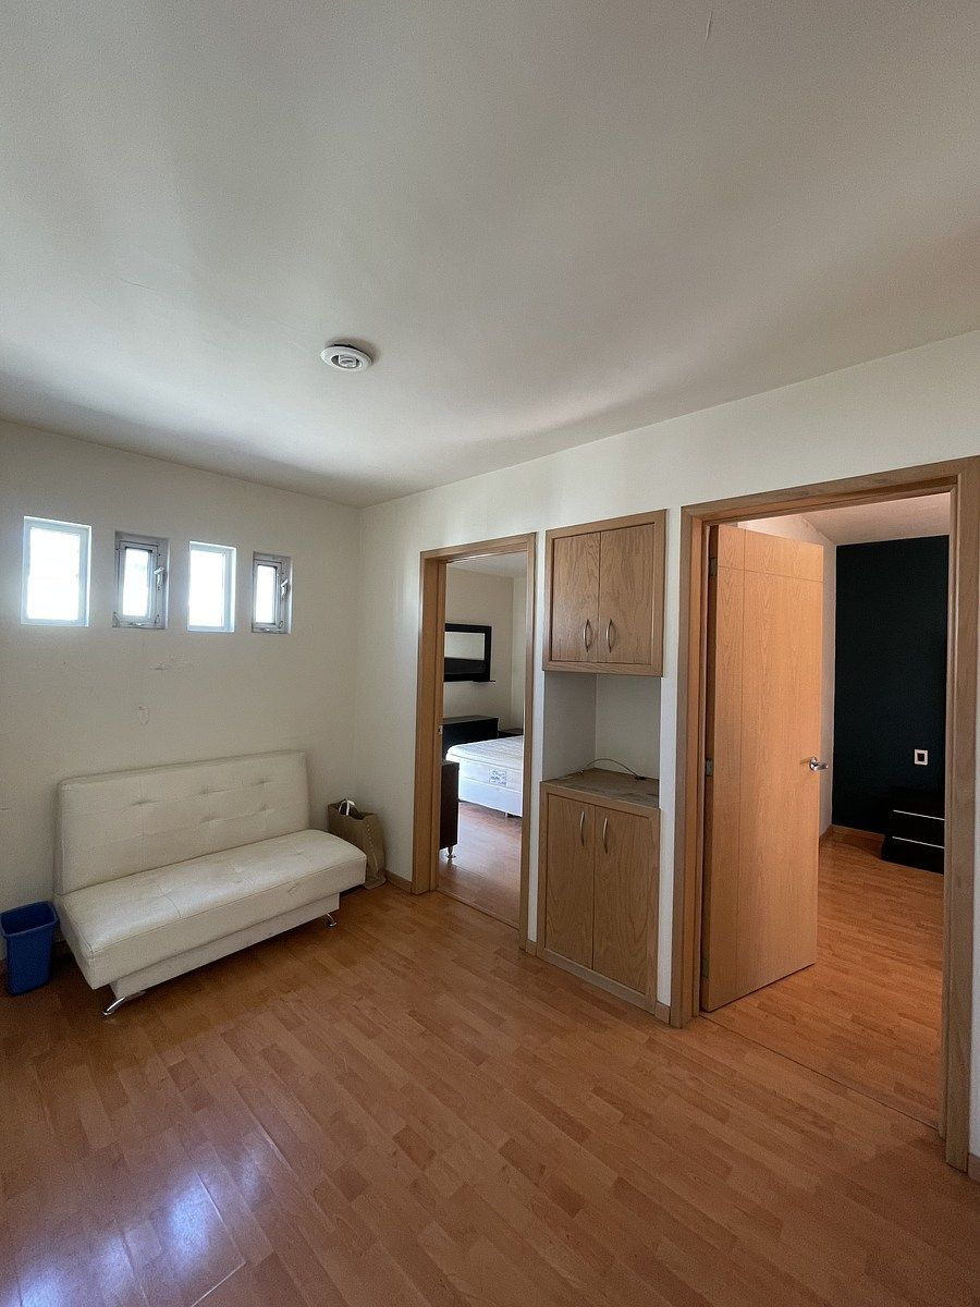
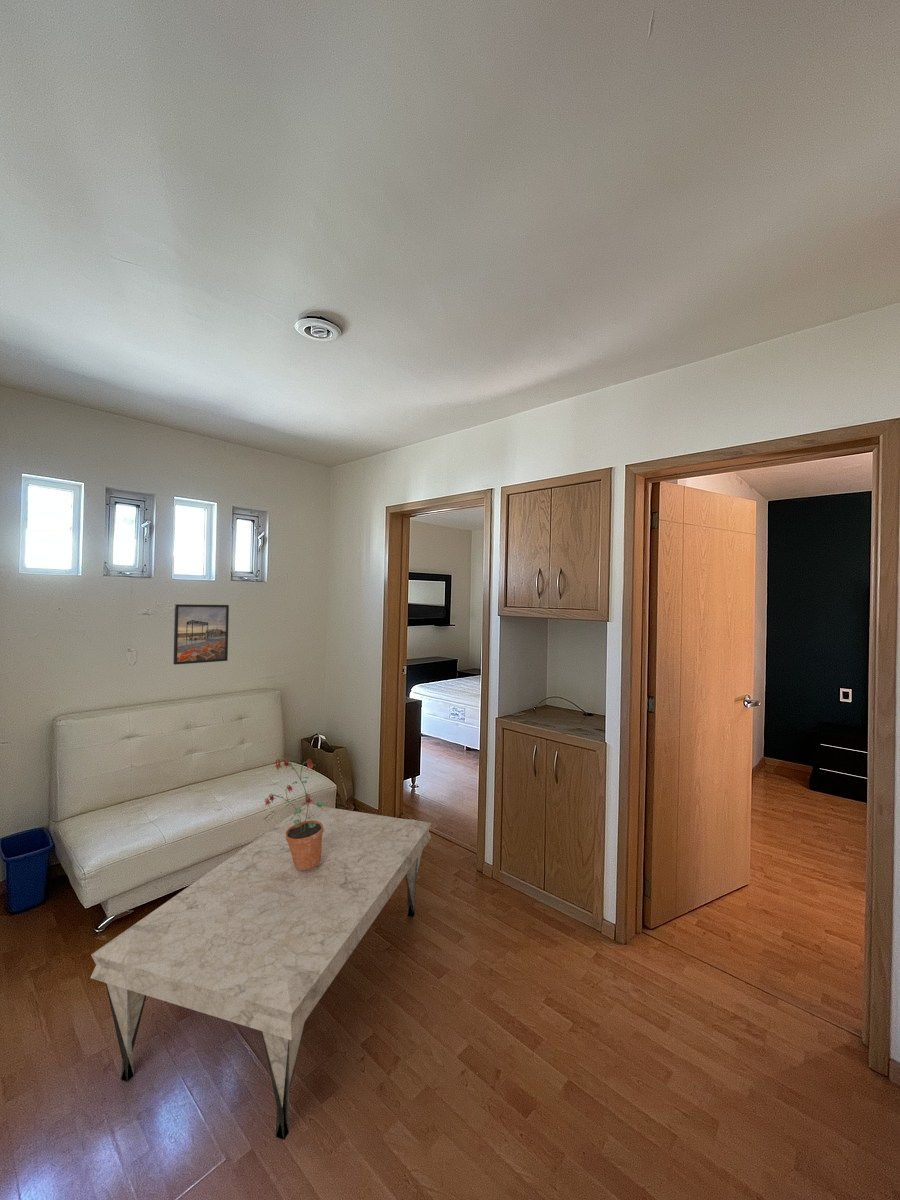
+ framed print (202, 633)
+ potted plant (307, 811)
+ coffee table (300, 922)
